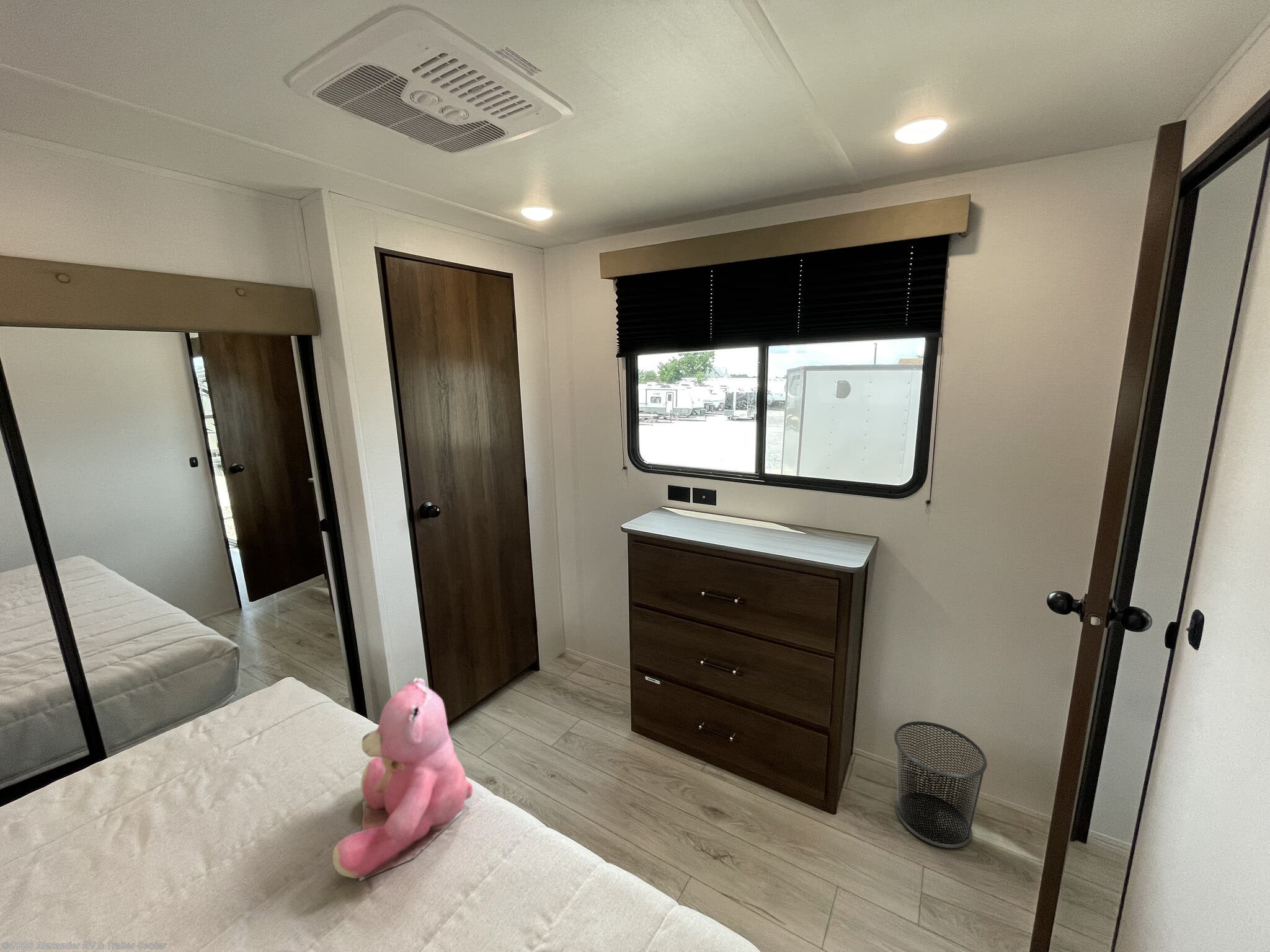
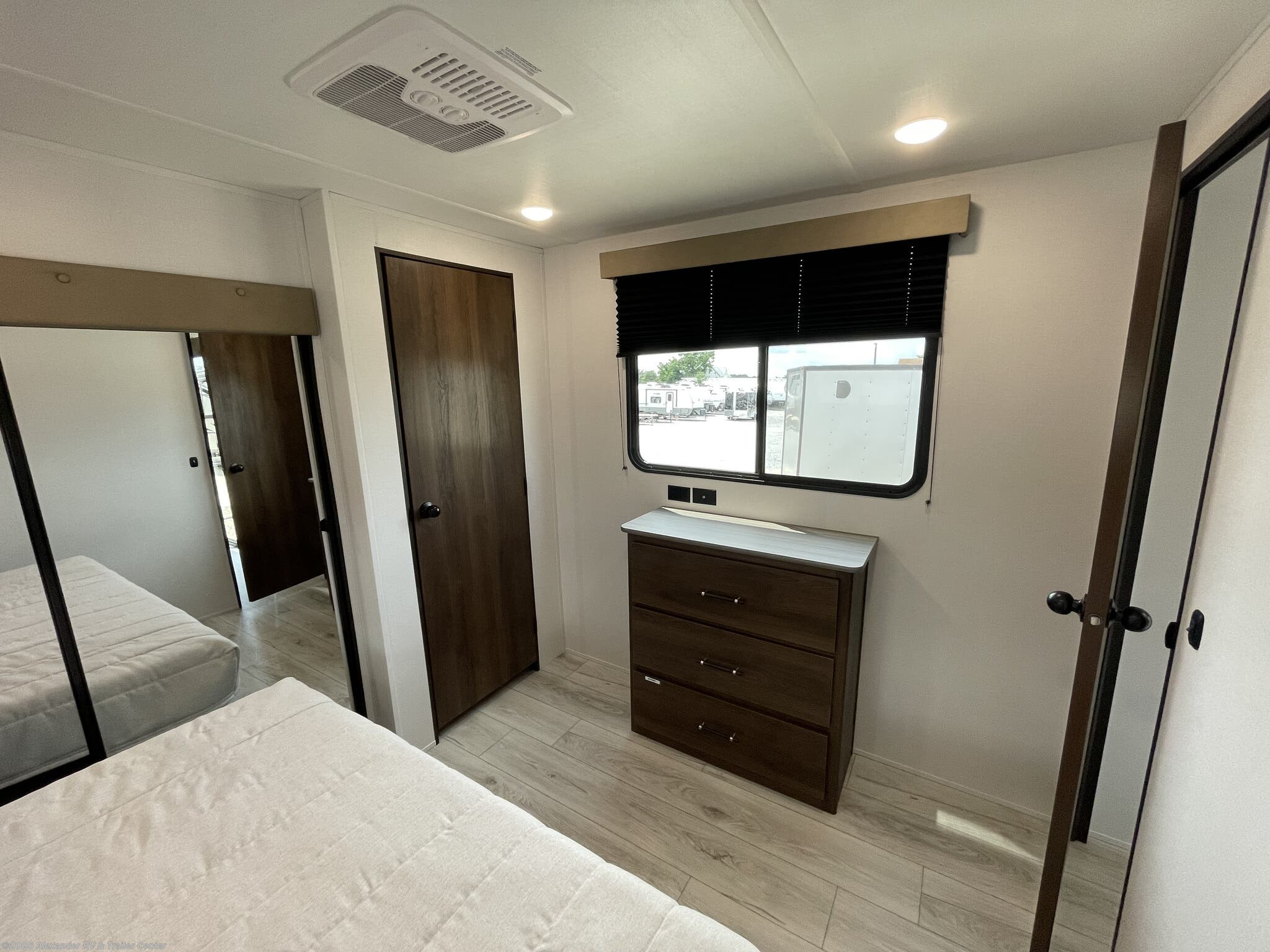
- teddy bear (393, 760)
- waste bin (935, 783)
